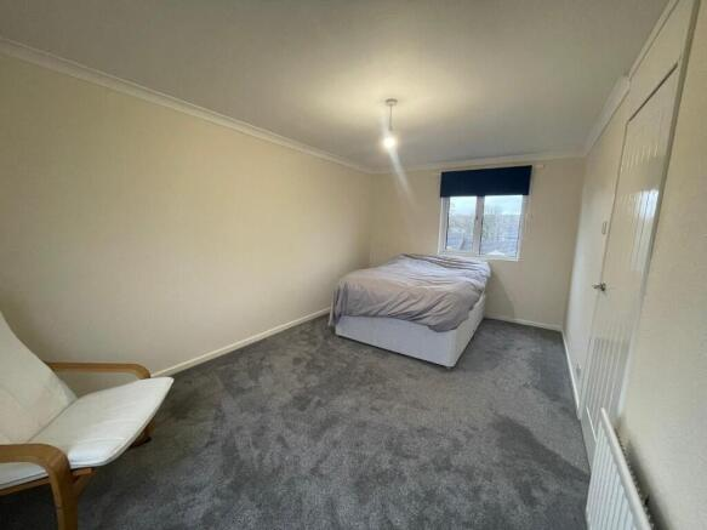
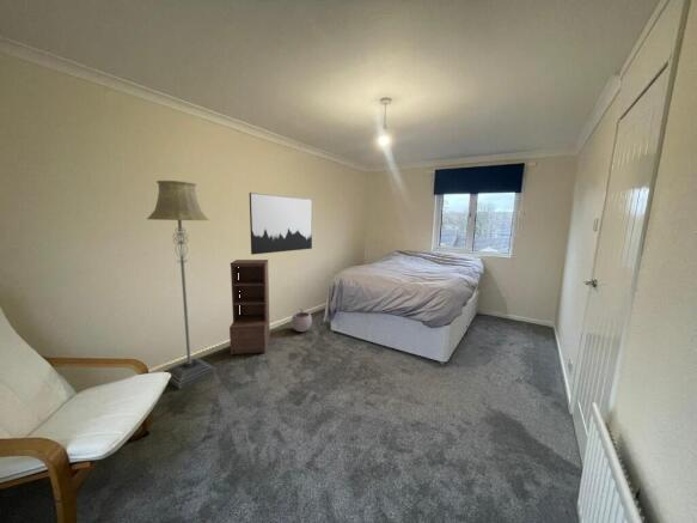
+ plant pot (301, 318)
+ wall art (285, 224)
+ bookshelf (250, 305)
+ floor lamp (183, 284)
